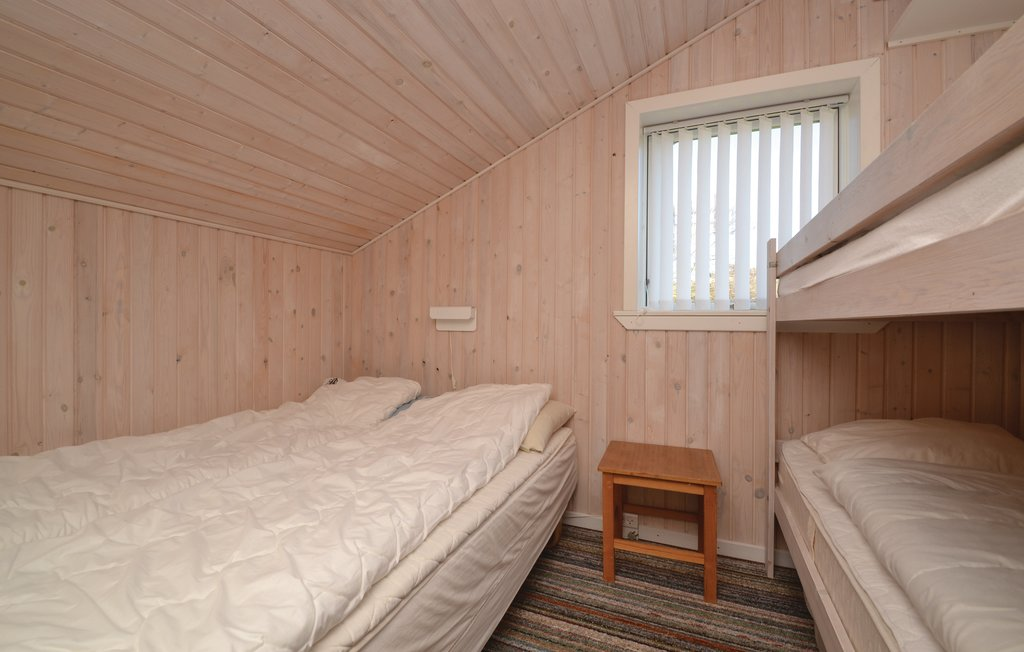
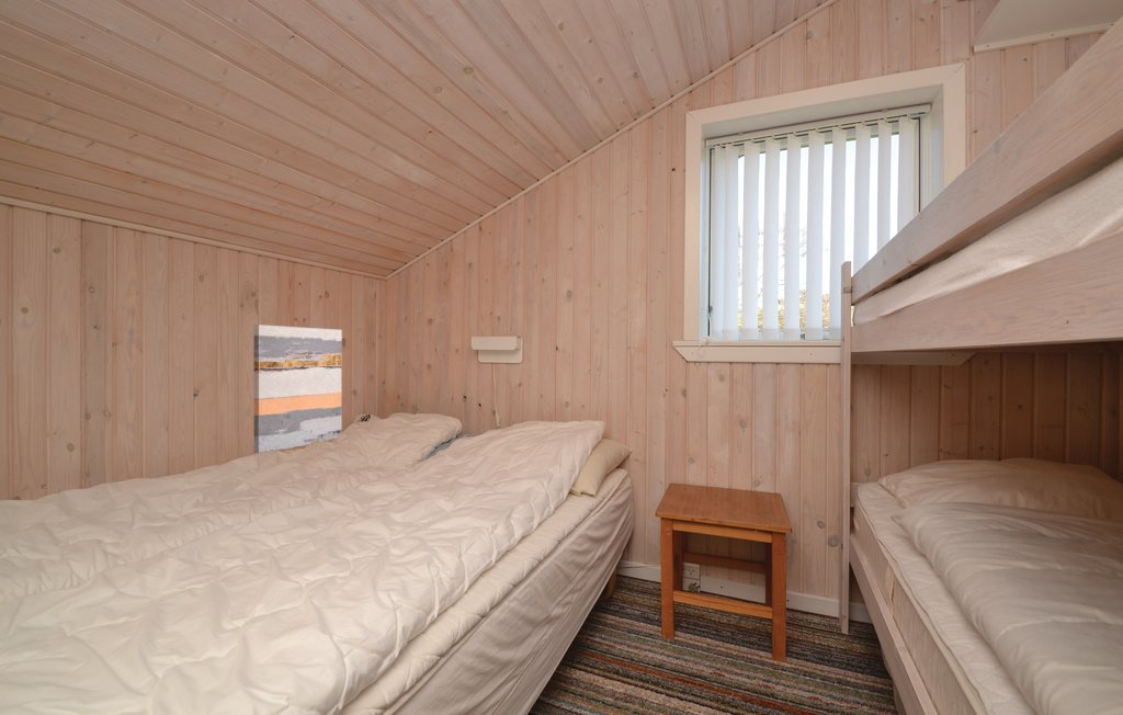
+ wall art (300, 386)
